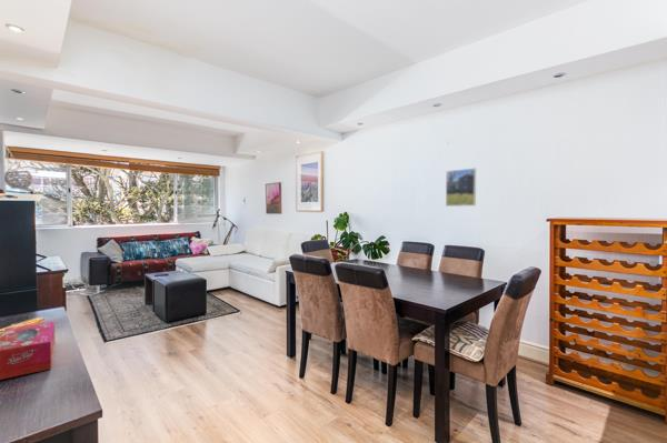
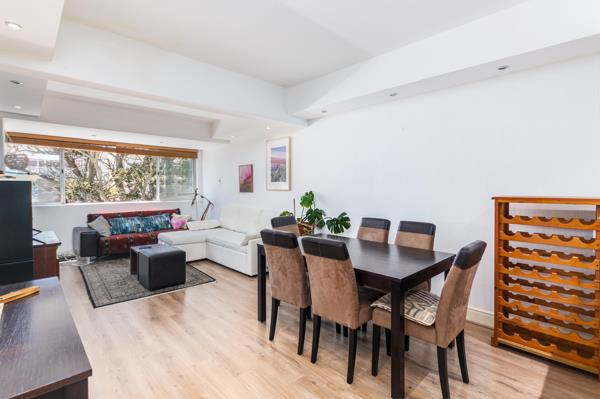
- tissue box (27, 348)
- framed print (460, 188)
